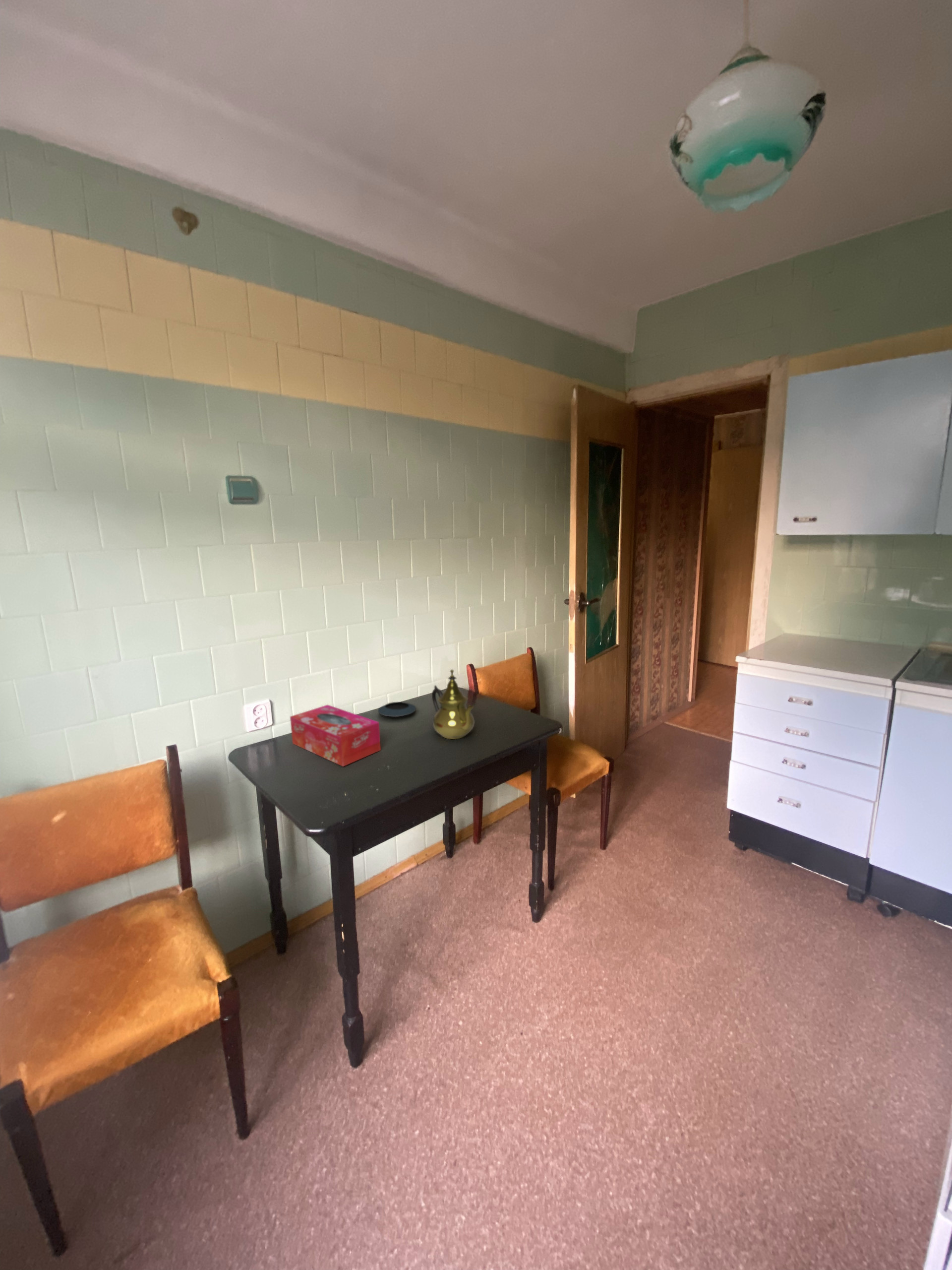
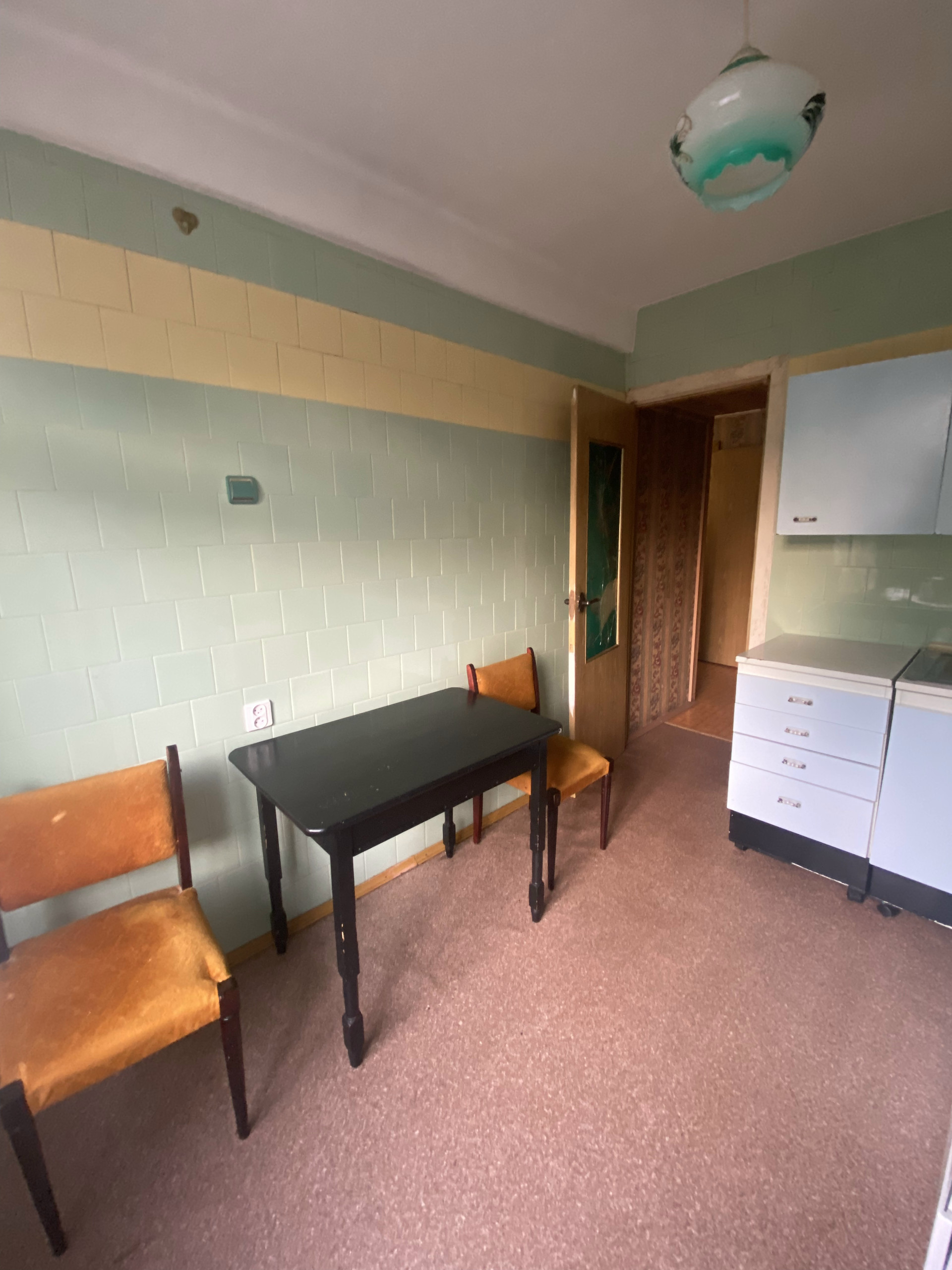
- teapot (452, 701)
- saucer (397, 708)
- tissue box (335, 733)
